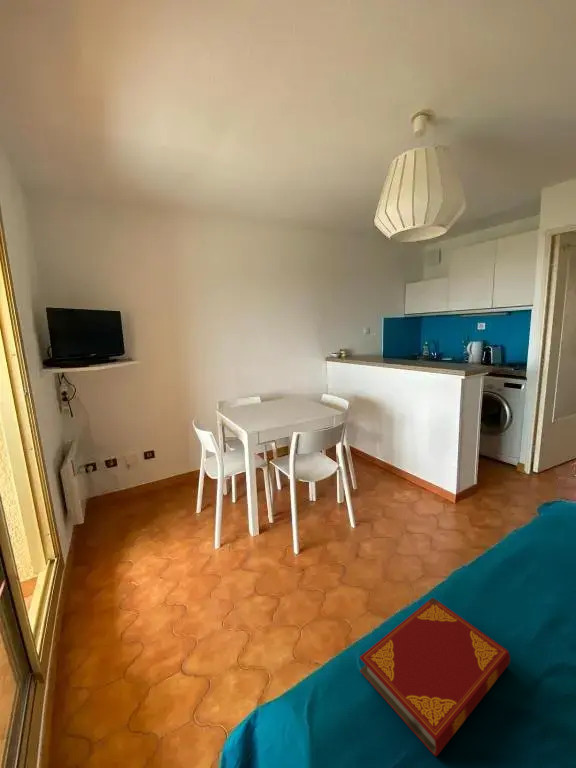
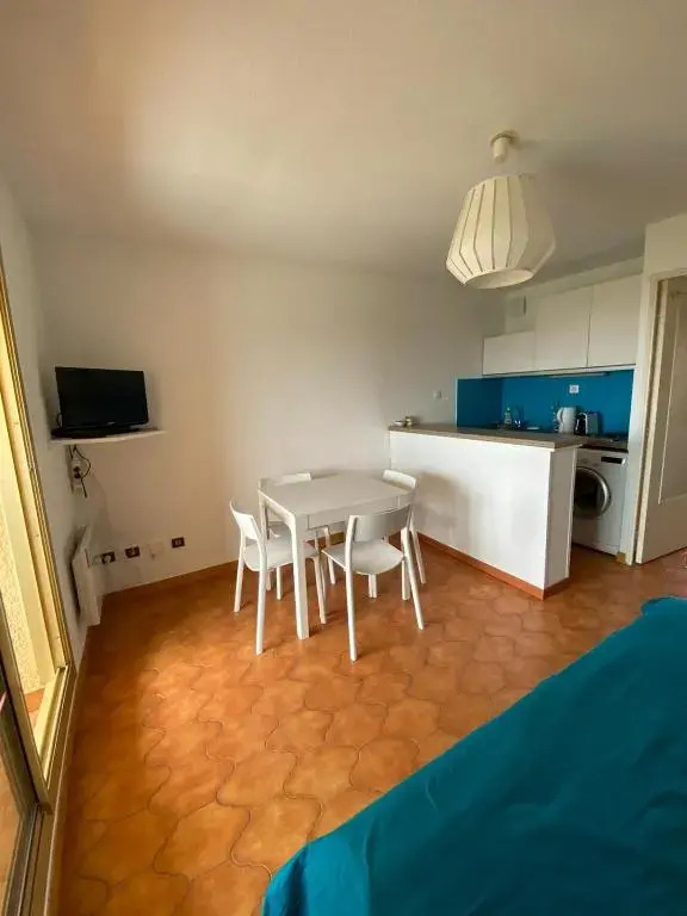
- hardback book (434, 661)
